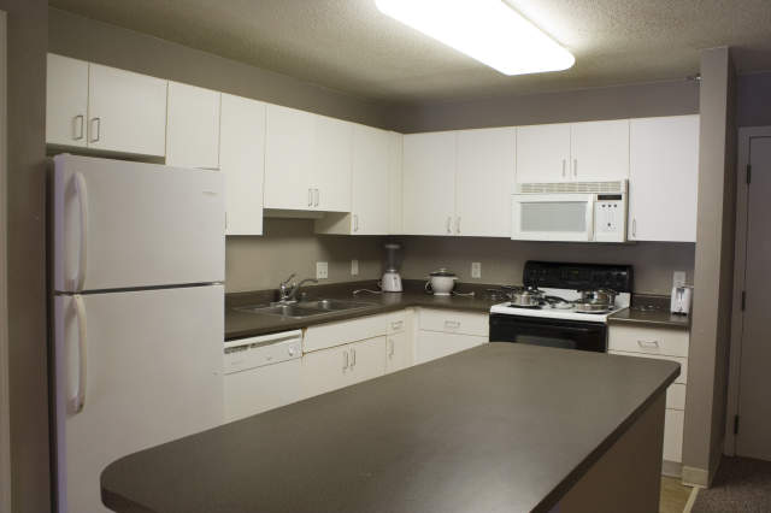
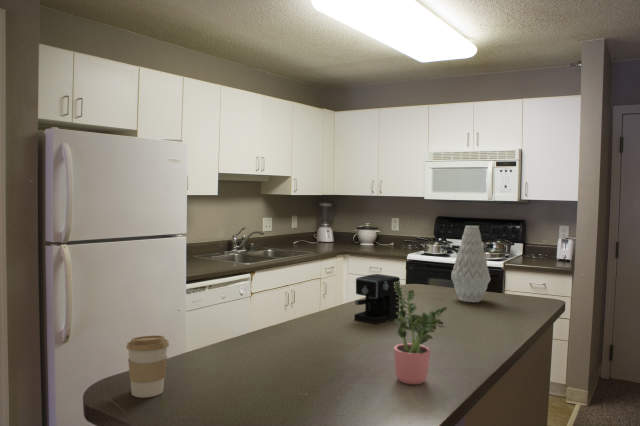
+ vase (470, 263)
+ coffee cup (147, 363)
+ coffee maker (397, 300)
+ potted plant (427, 331)
